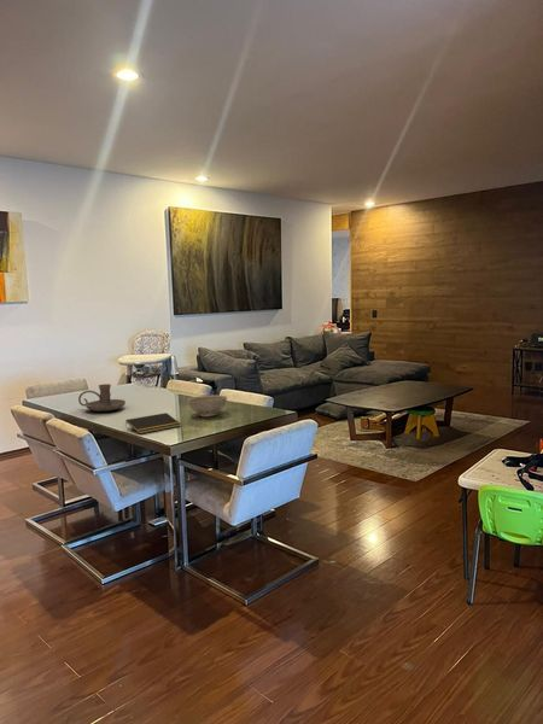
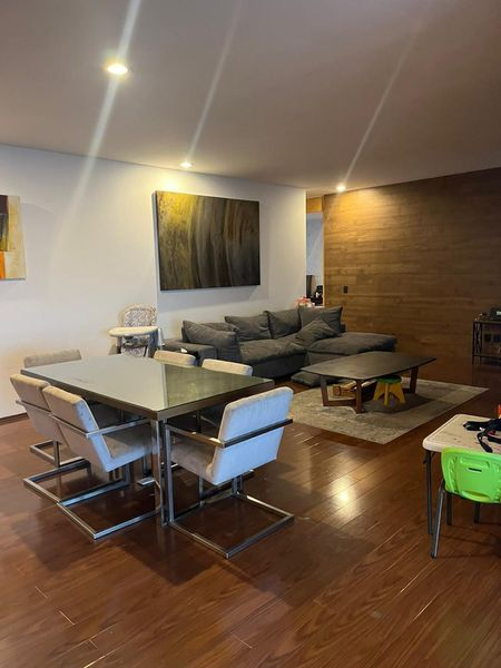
- notepad (153, 422)
- candle holder (100, 397)
- decorative bowl (208, 405)
